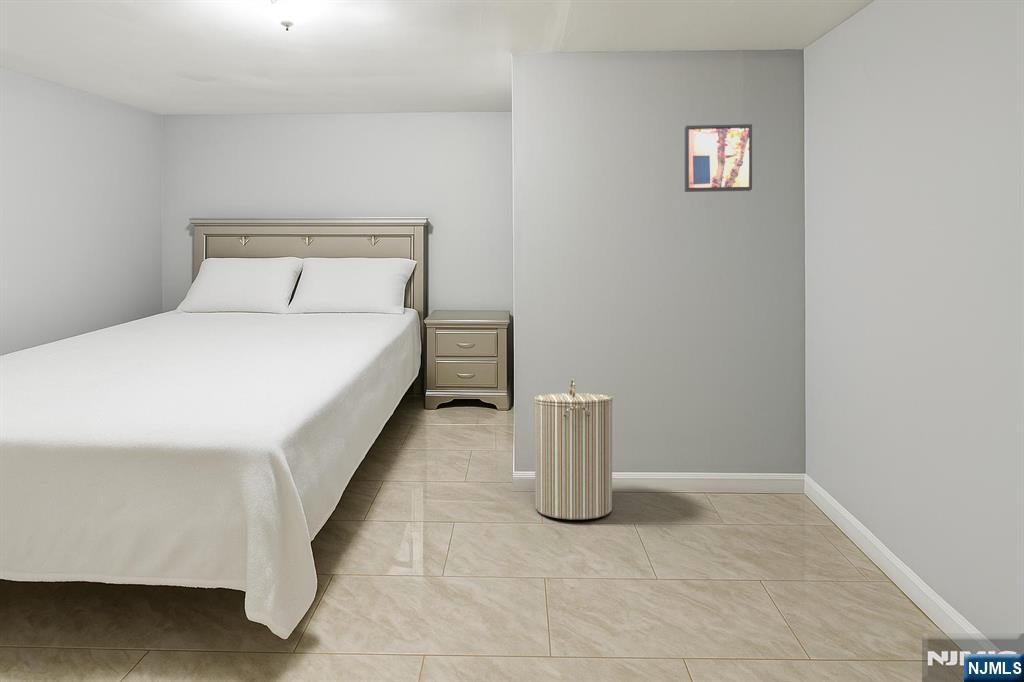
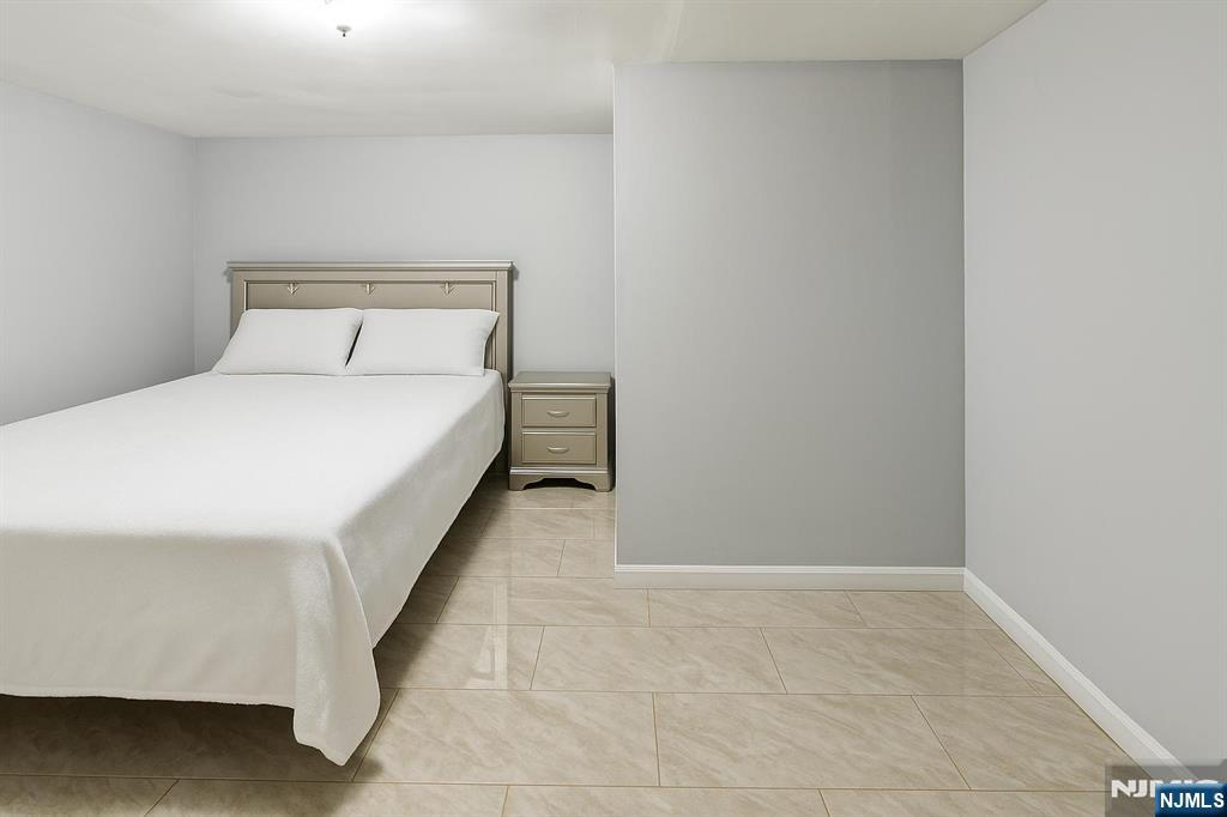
- wall art (718, 158)
- laundry hamper (573, 443)
